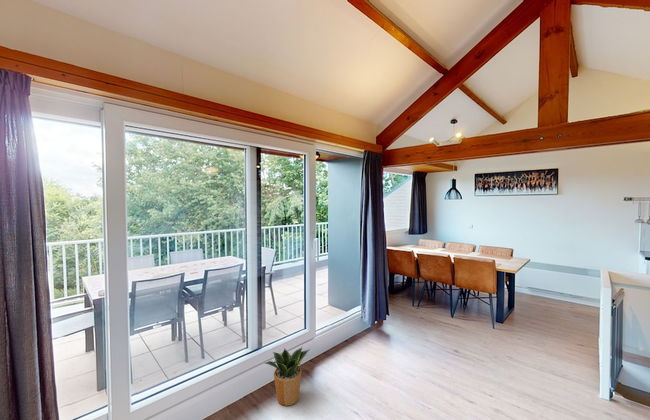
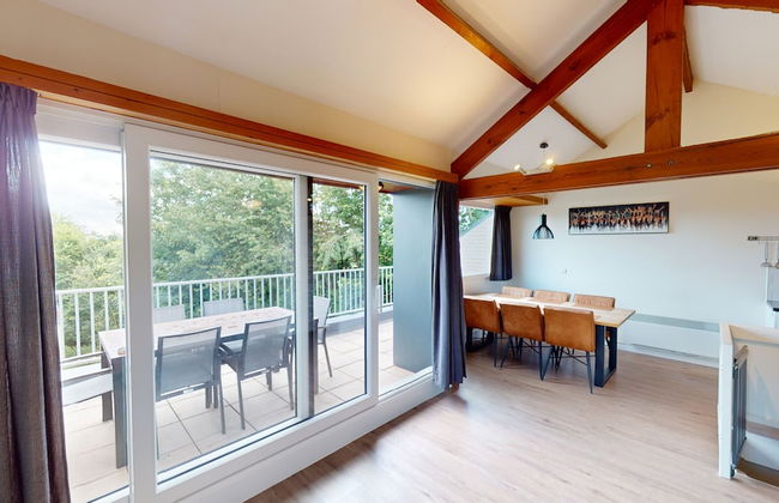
- potted plant (289, 375)
